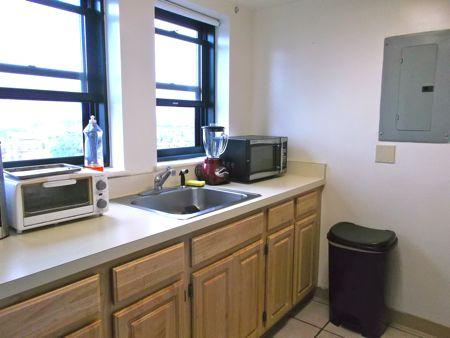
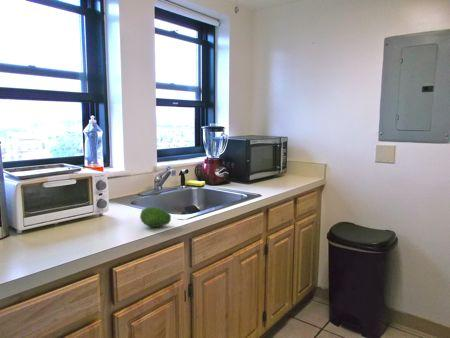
+ fruit (155, 216)
